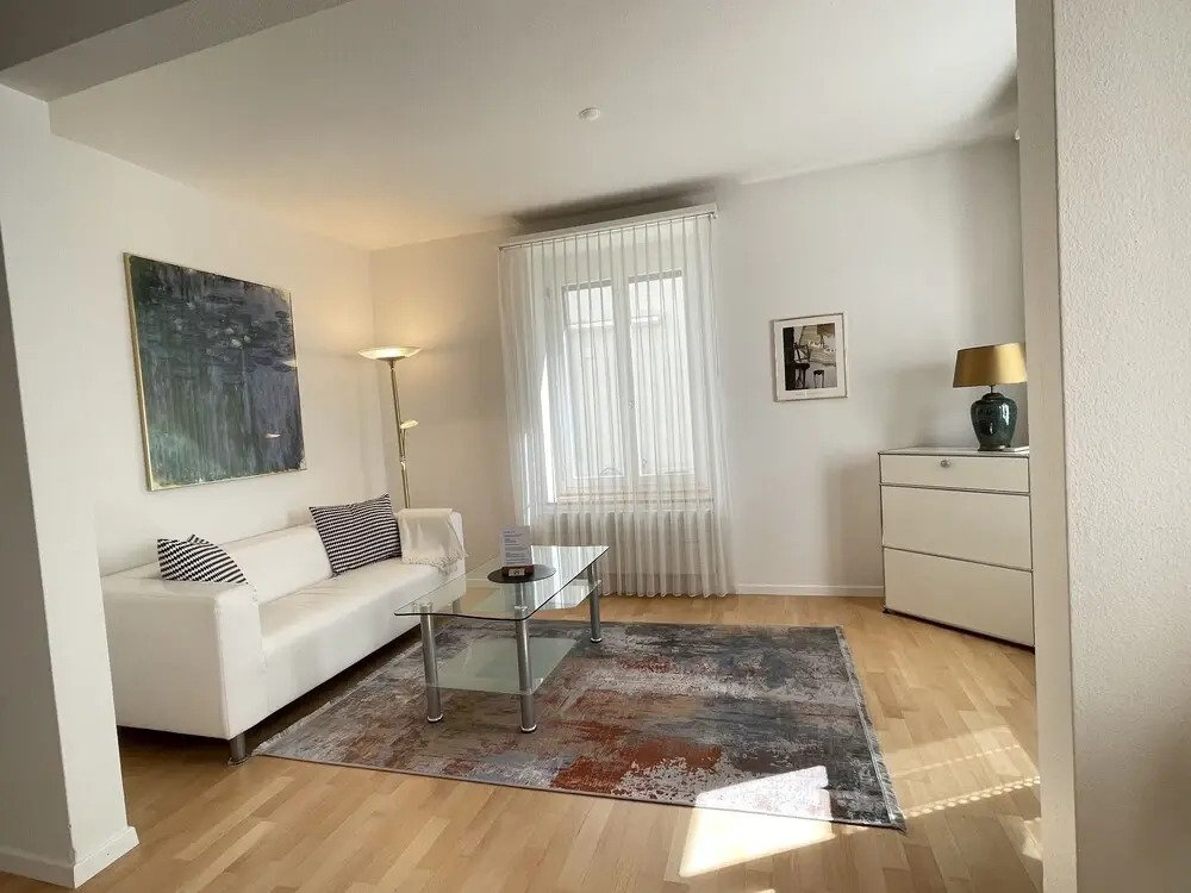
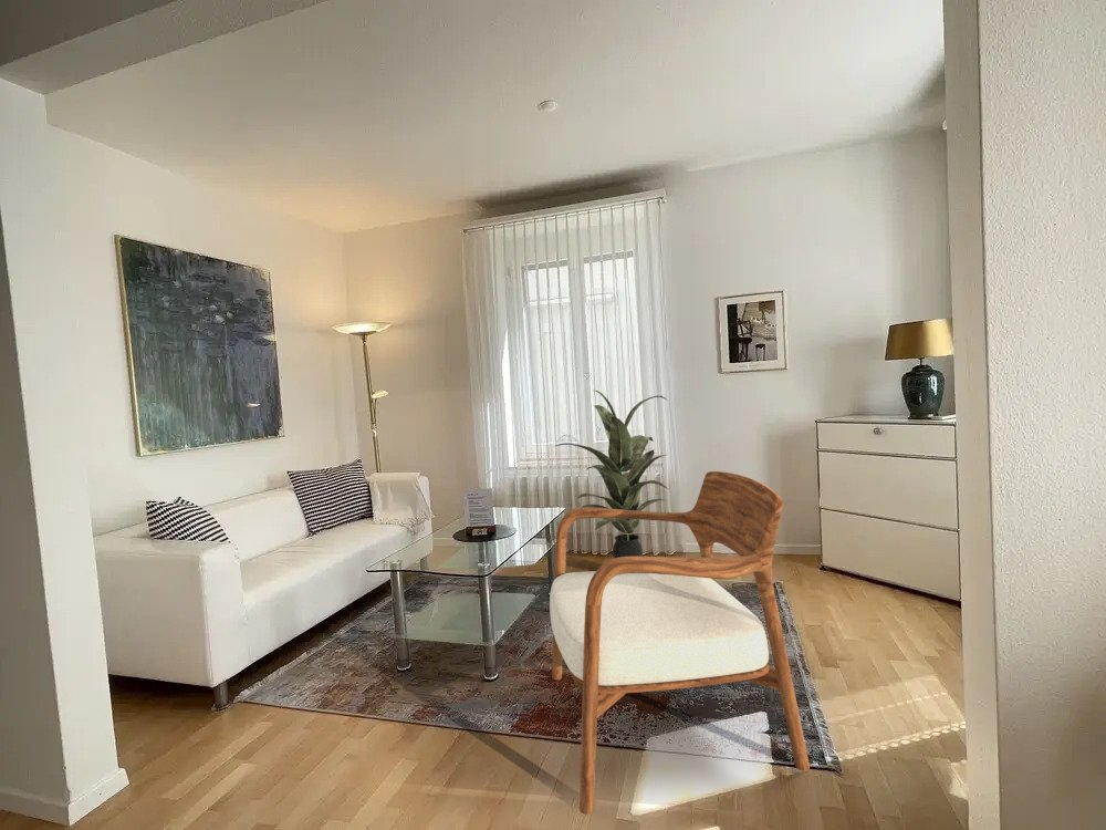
+ armchair (655, 602)
+ indoor plant (617, 481)
